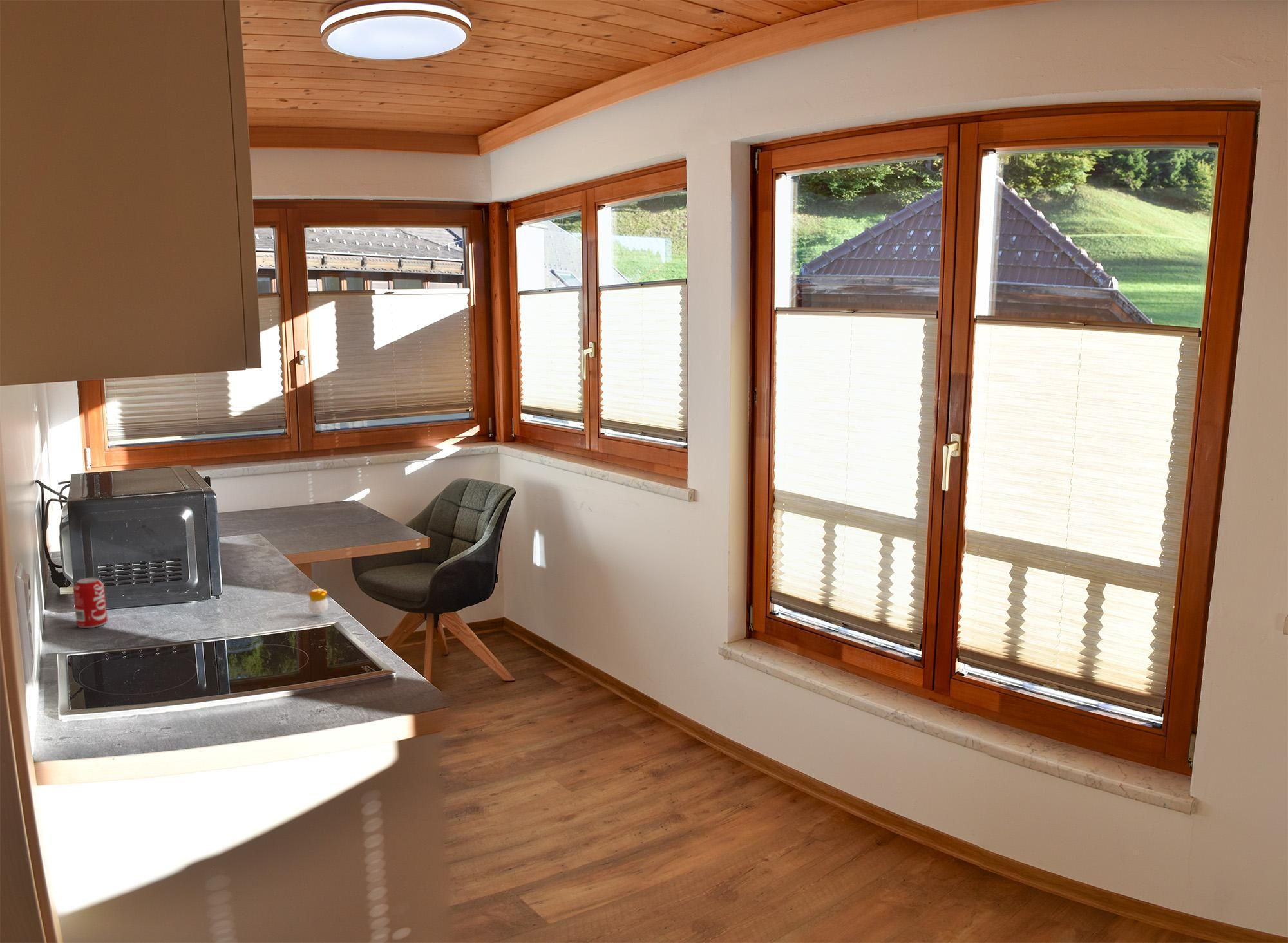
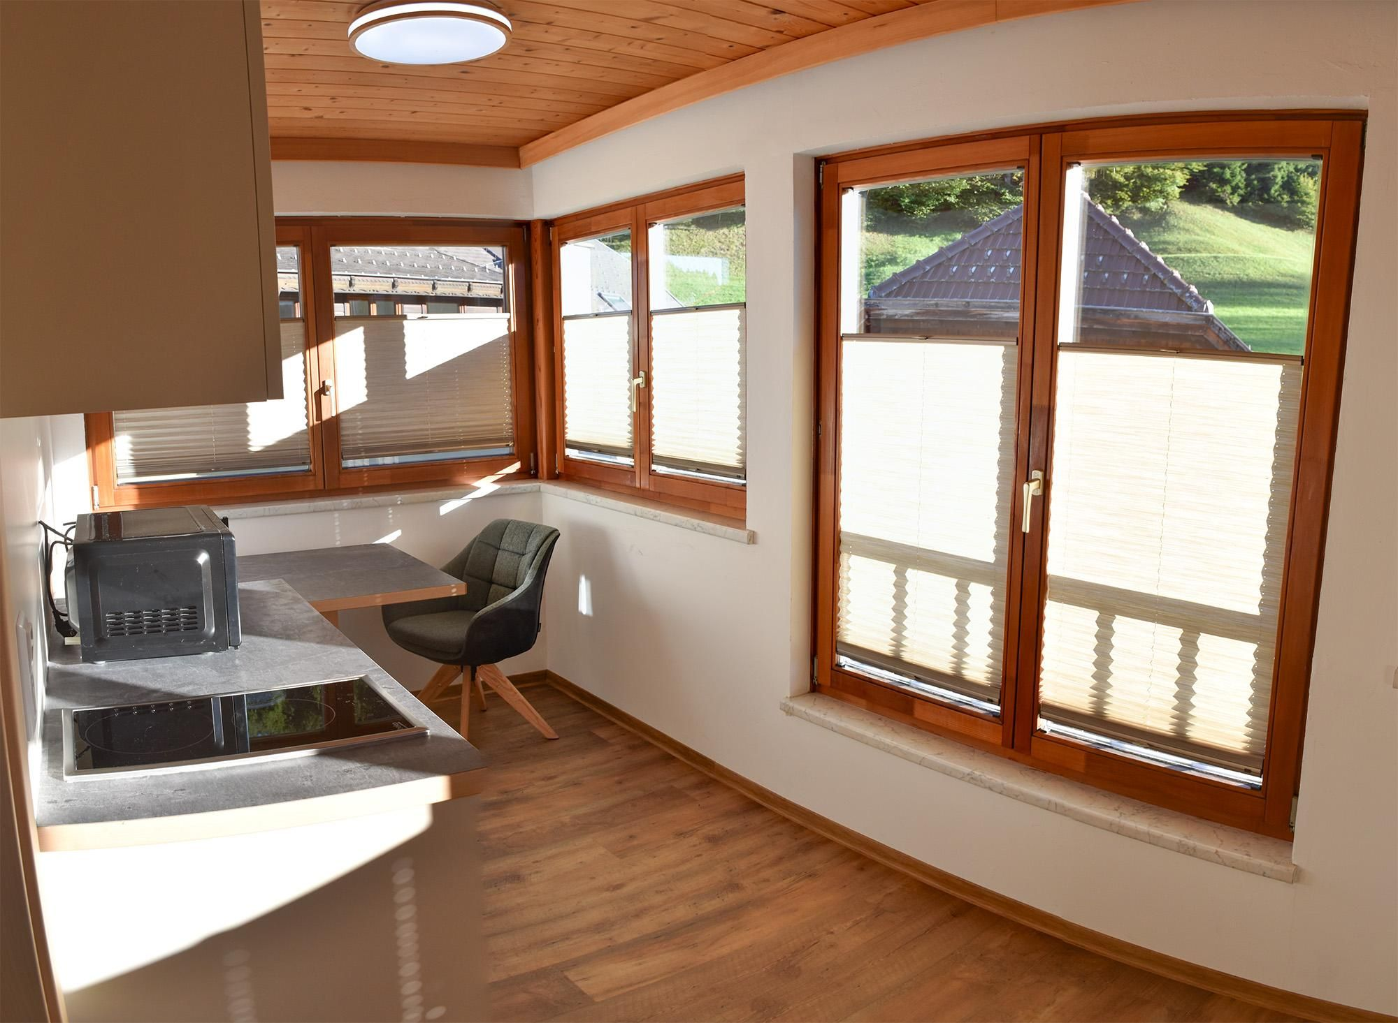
- beverage can (90, 602)
- candle (318, 600)
